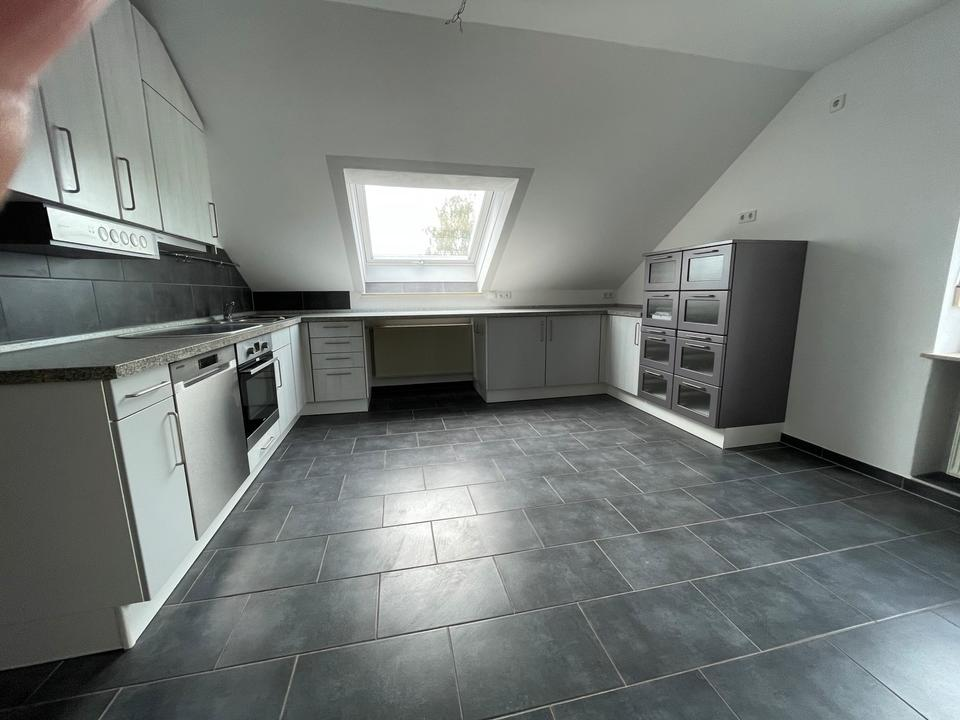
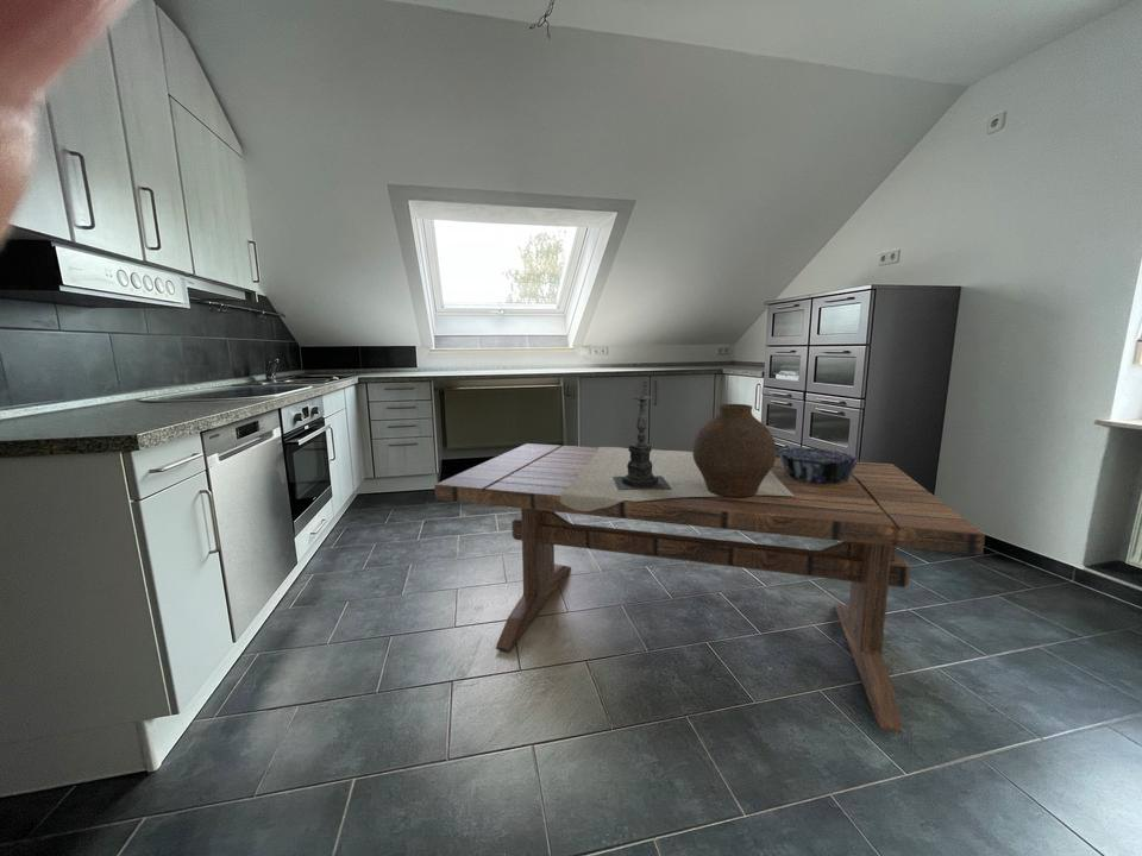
+ dining table (677, 547)
+ vase (733, 448)
+ candle holder (641, 433)
+ decorative bowl (814, 464)
